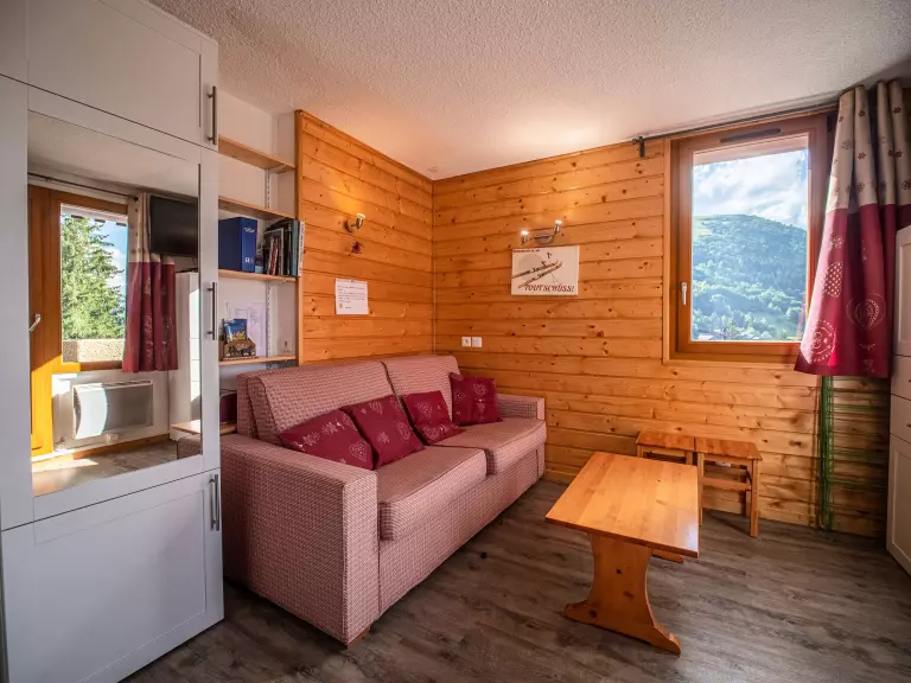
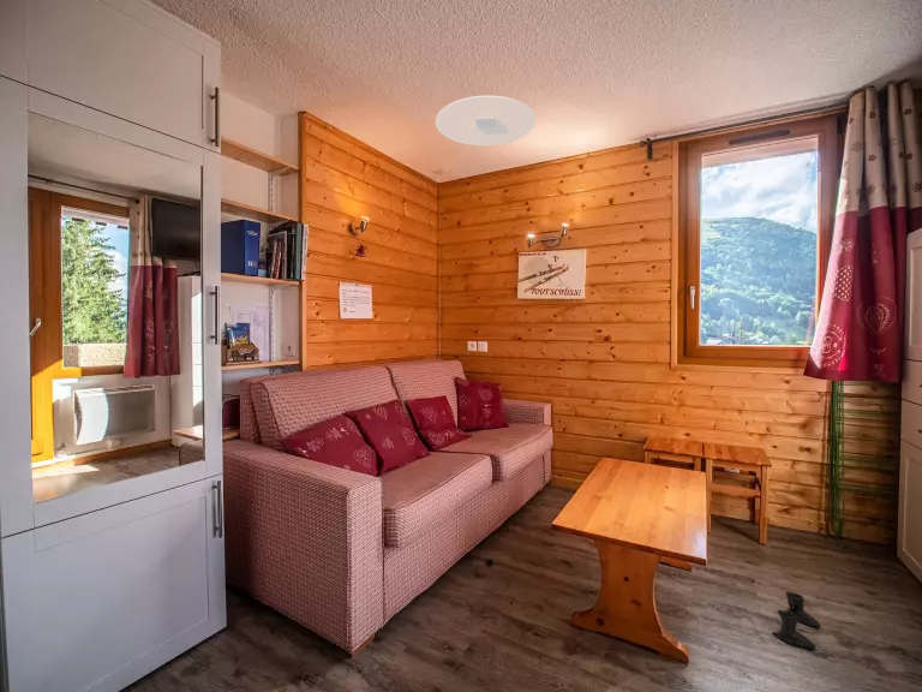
+ boots (797, 618)
+ ceiling light (485, 118)
